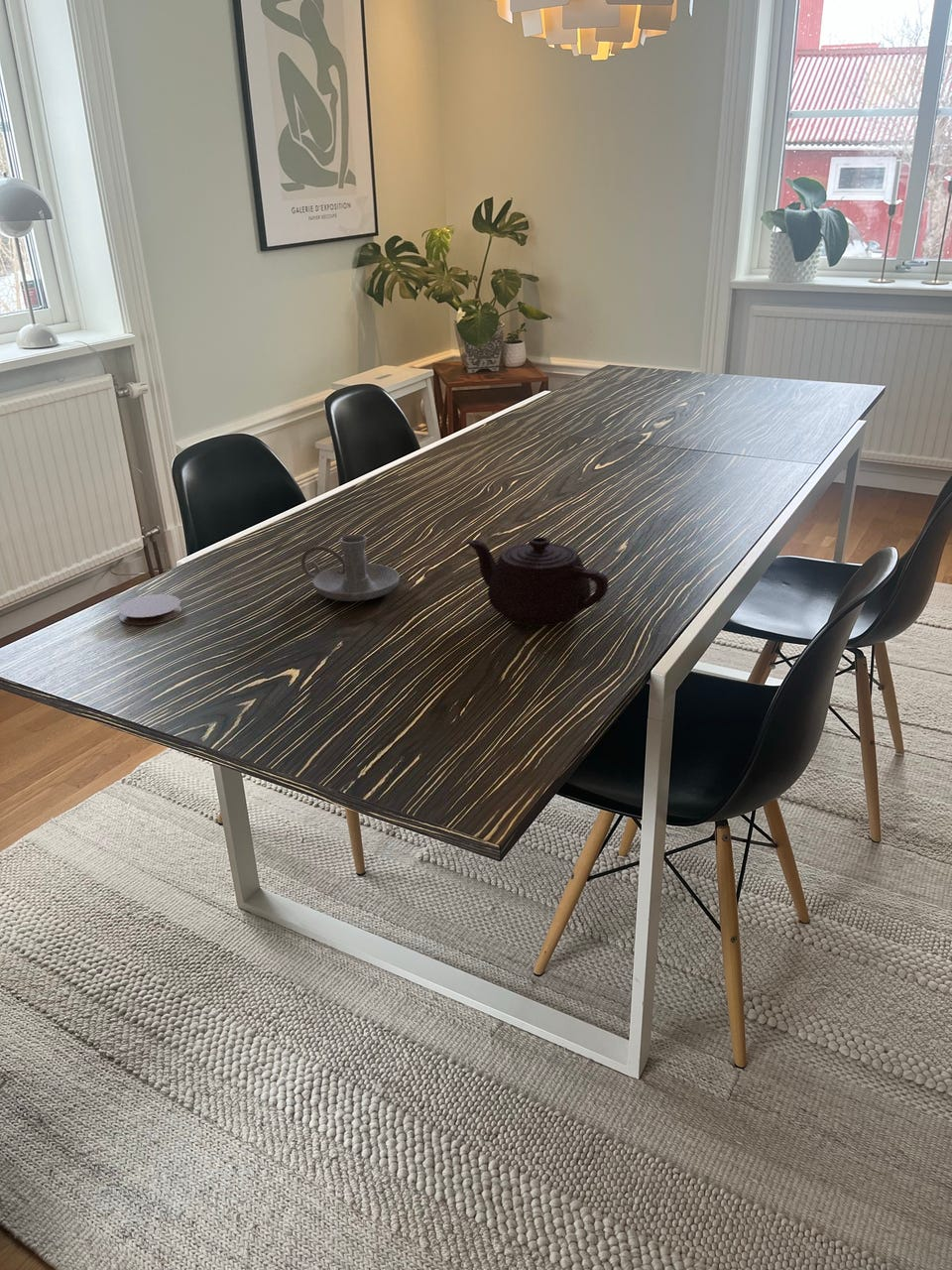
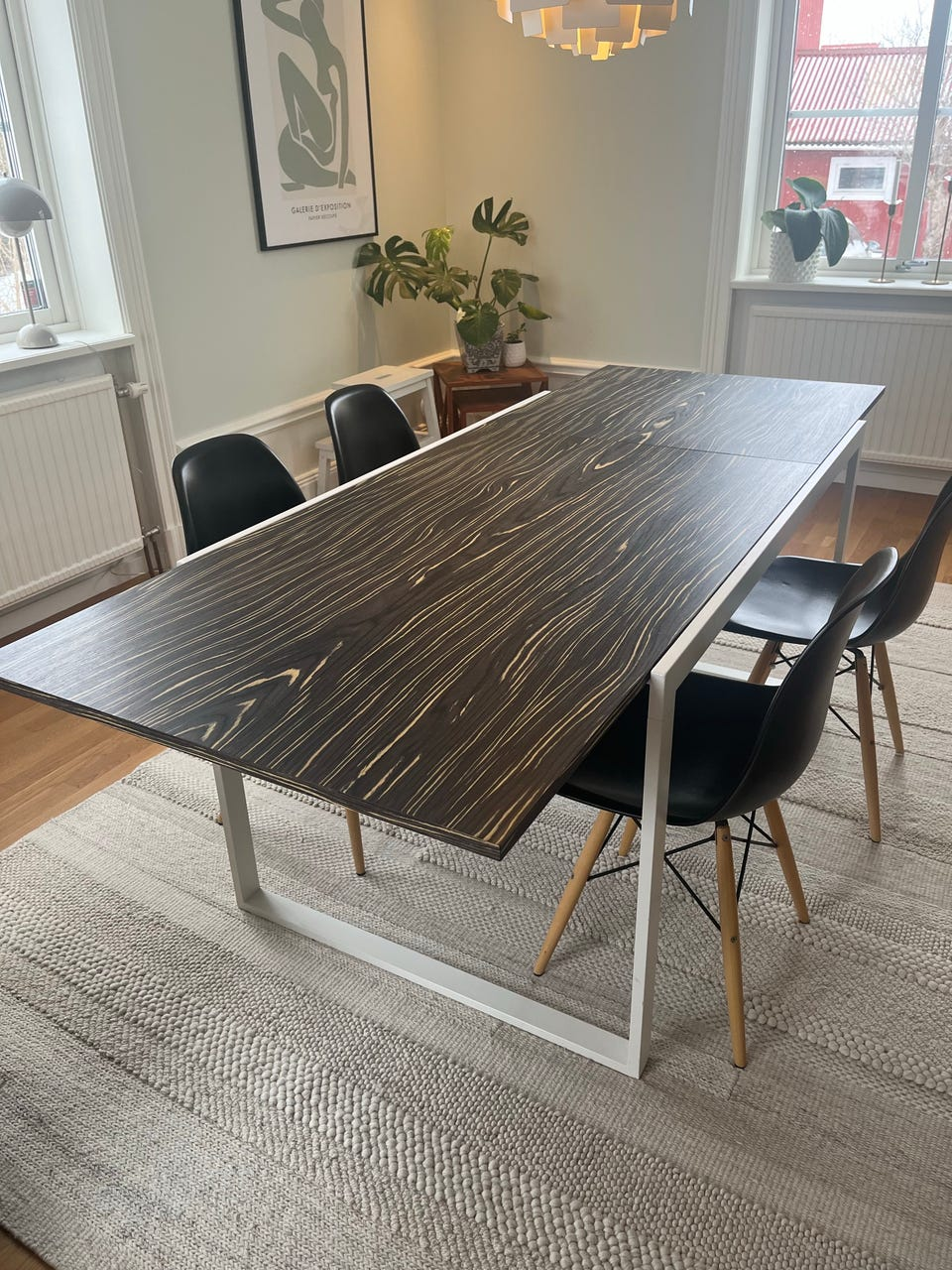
- teapot (535, 575)
- coaster (150, 609)
- candle holder (346, 565)
